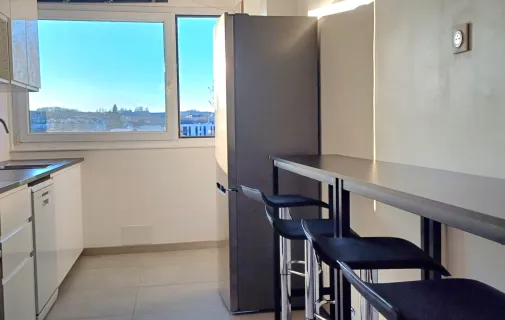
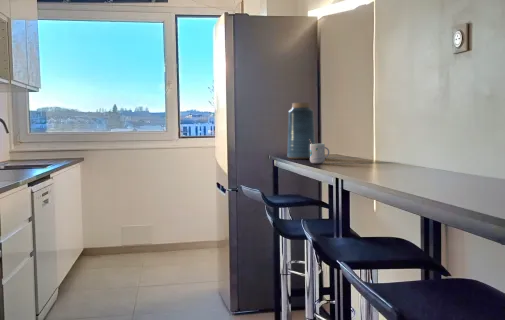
+ vase (301, 130)
+ mug (319, 150)
